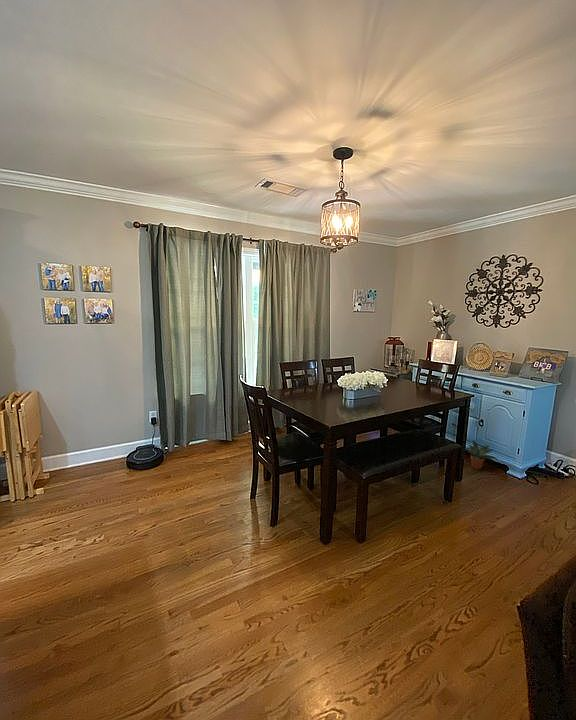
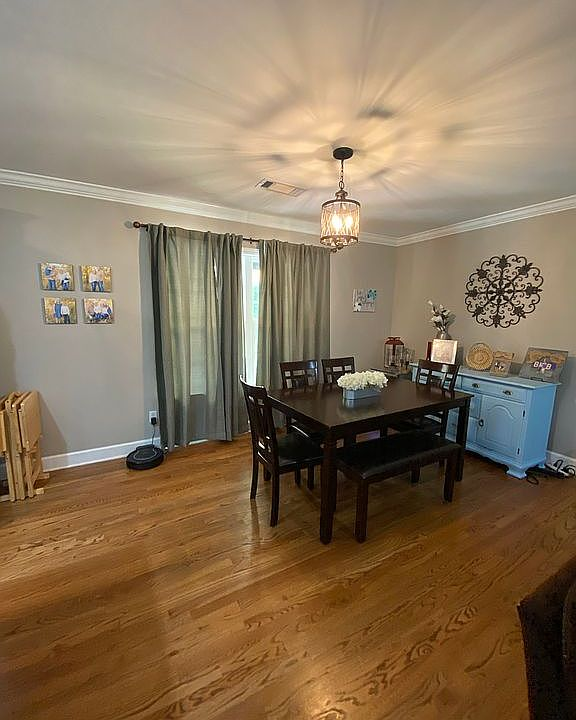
- potted plant (478, 455)
